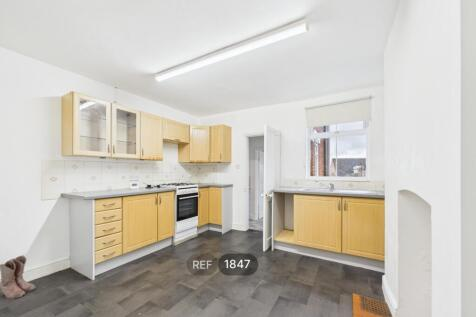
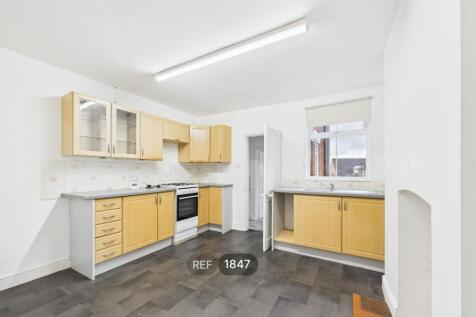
- boots (17, 275)
